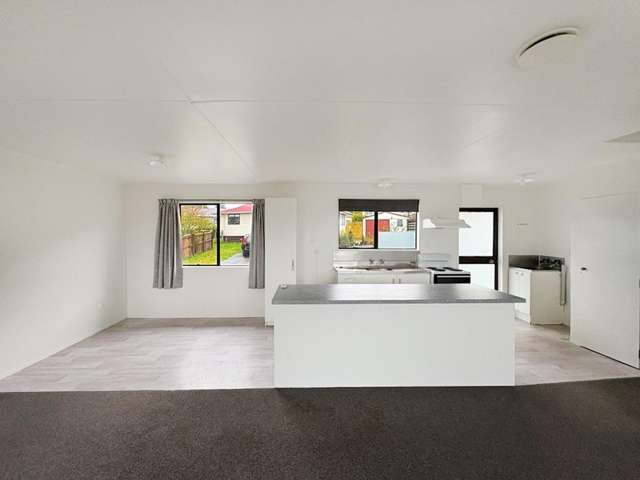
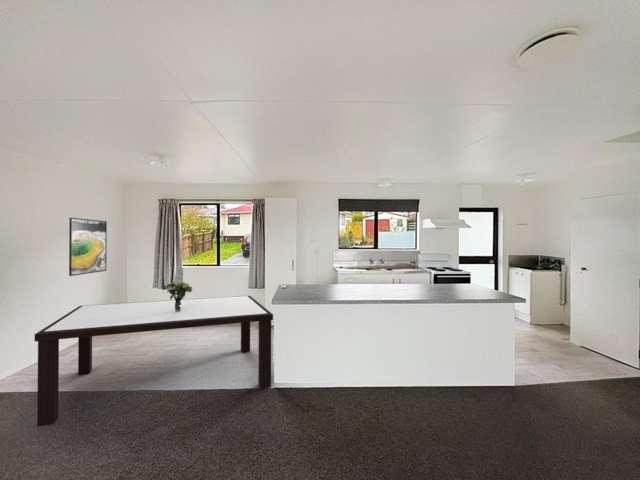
+ dining table (167, 329)
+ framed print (89, 246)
+ bouquet (178, 296)
